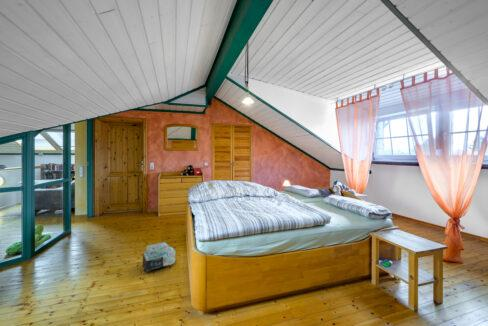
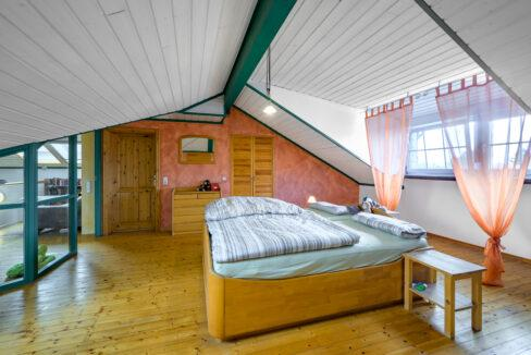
- backpack (159, 255)
